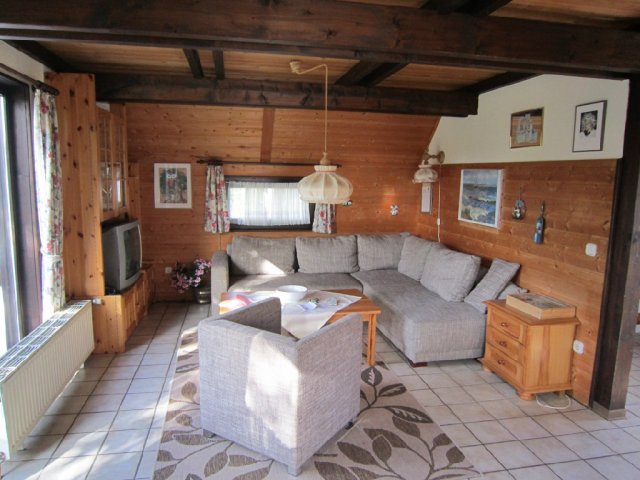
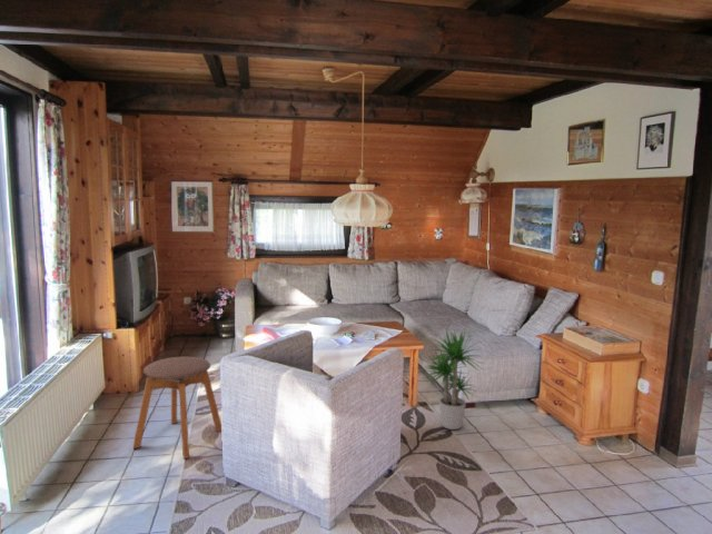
+ potted plant (451, 378)
+ stool (180, 400)
